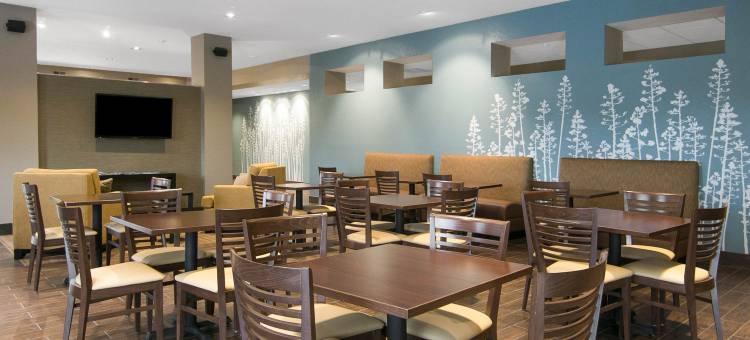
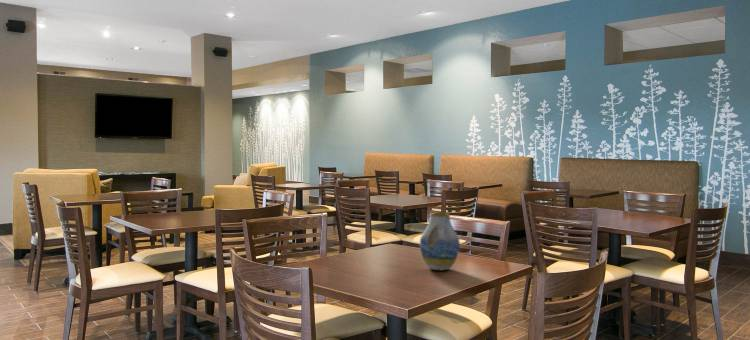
+ vase (439, 241)
